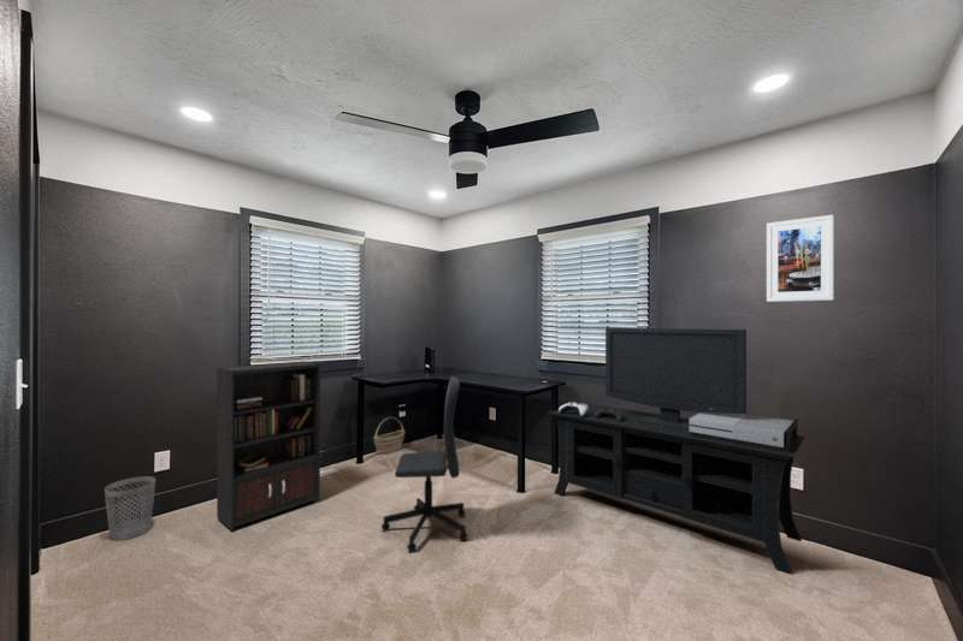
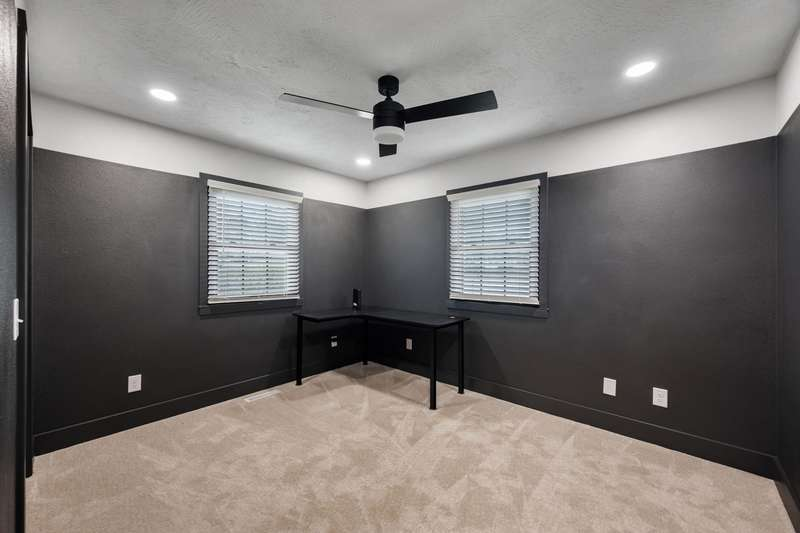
- wastebasket (130, 508)
- media console (662, 421)
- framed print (798, 260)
- basket (389, 434)
- office chair (424, 453)
- bookcase (277, 432)
